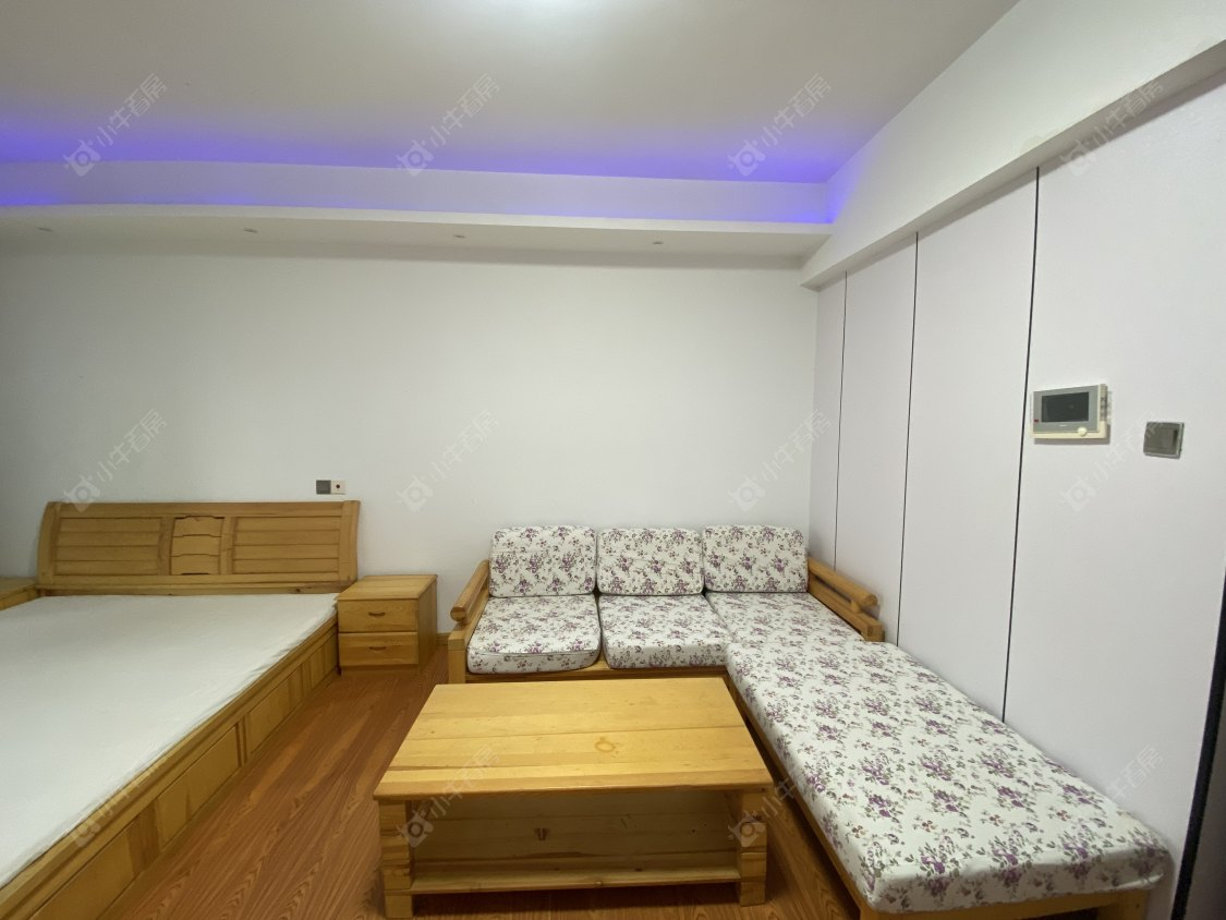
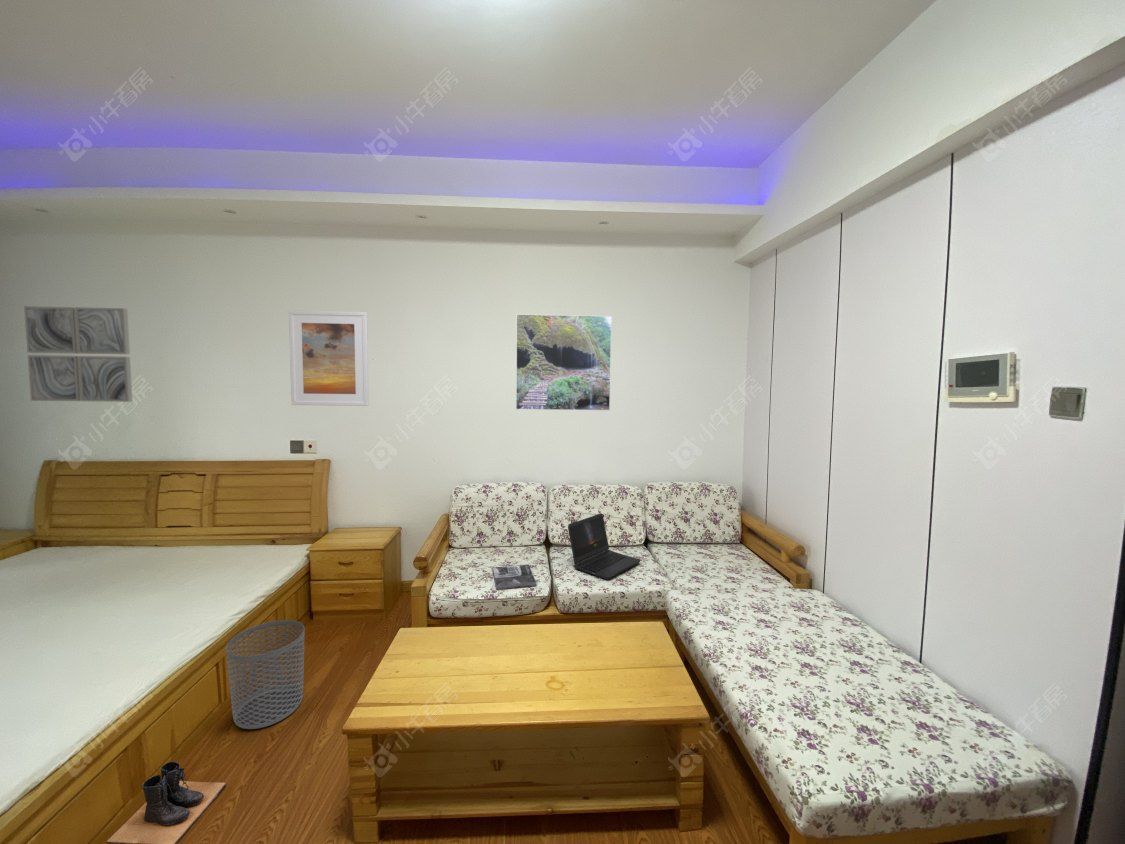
+ wall art (79, 353)
+ laptop computer (604, 544)
+ waste bin (268, 673)
+ boots (169, 793)
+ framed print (563, 363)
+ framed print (329, 358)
+ magazine (513, 575)
